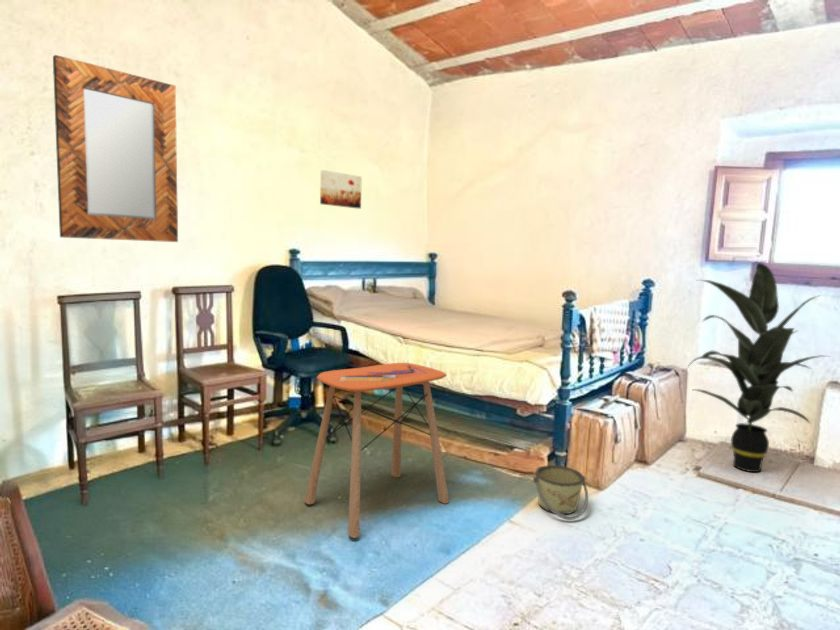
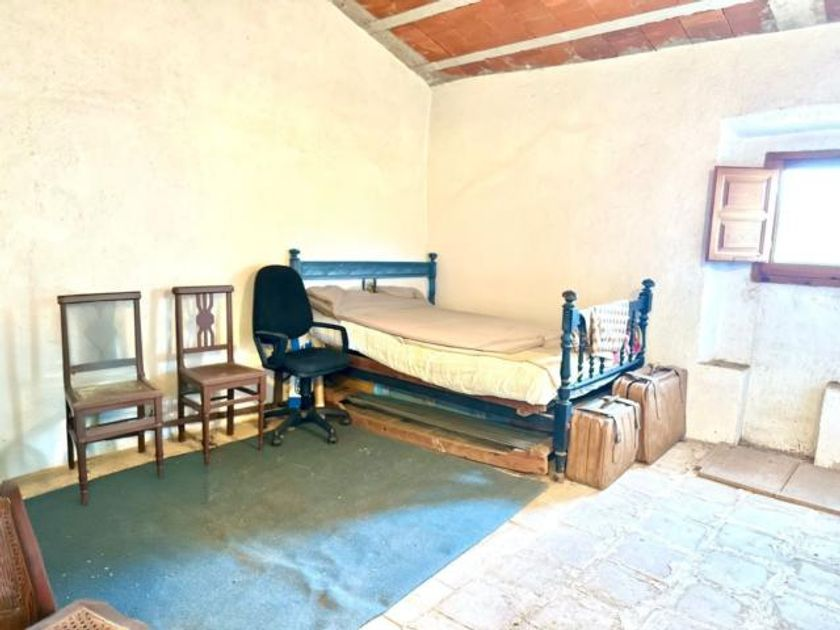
- wall art (341, 190)
- indoor plant (749, 367)
- home mirror (120, 157)
- side table (377, 437)
- bucket (560, 492)
